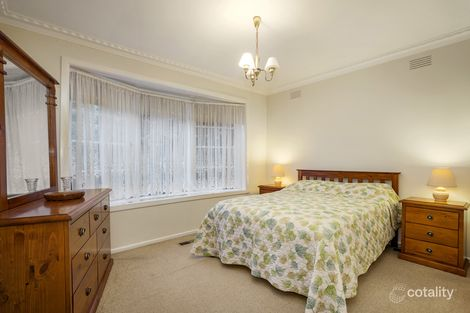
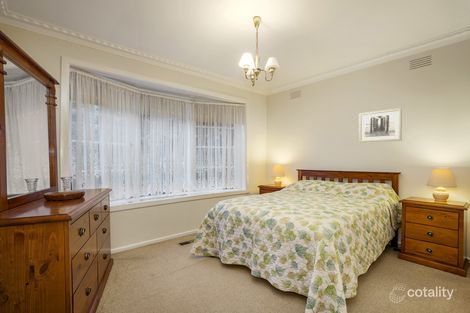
+ wall art (379, 126)
